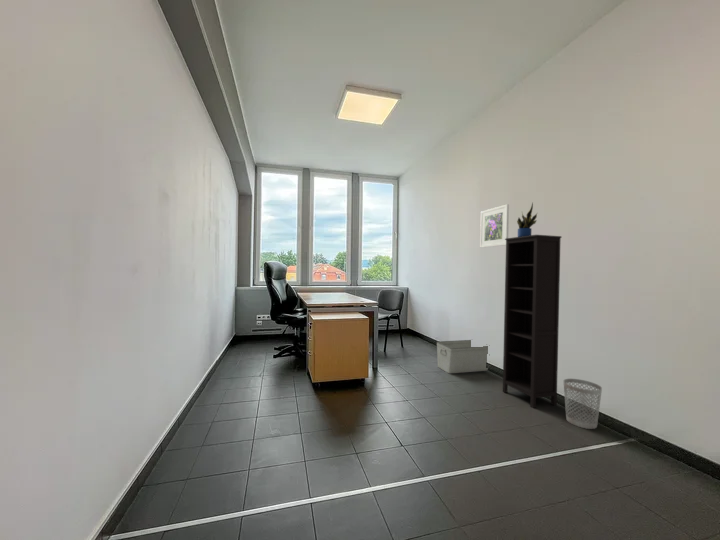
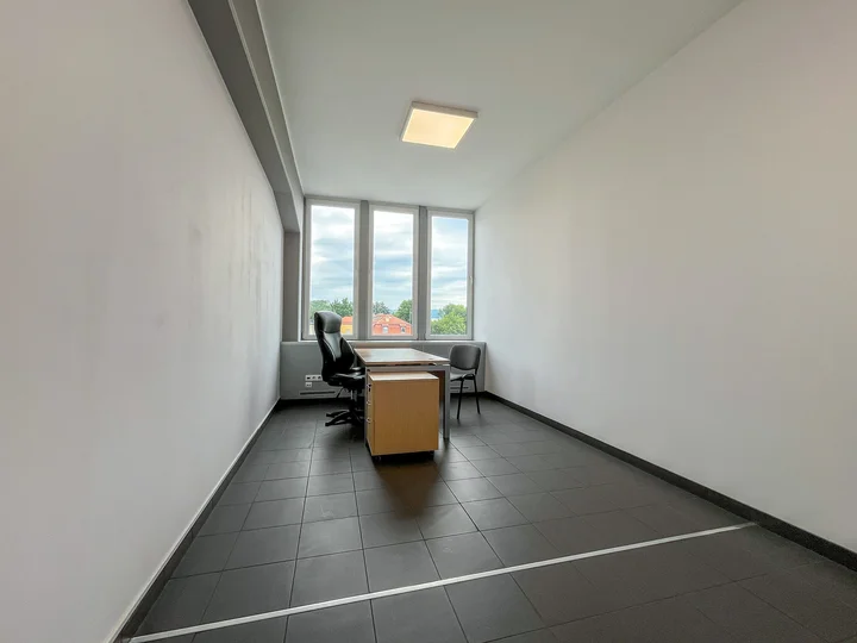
- potted plant (528, 220)
- bookcase (530, 317)
- storage bin (462, 356)
- wastebasket (581, 403)
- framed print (493, 227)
